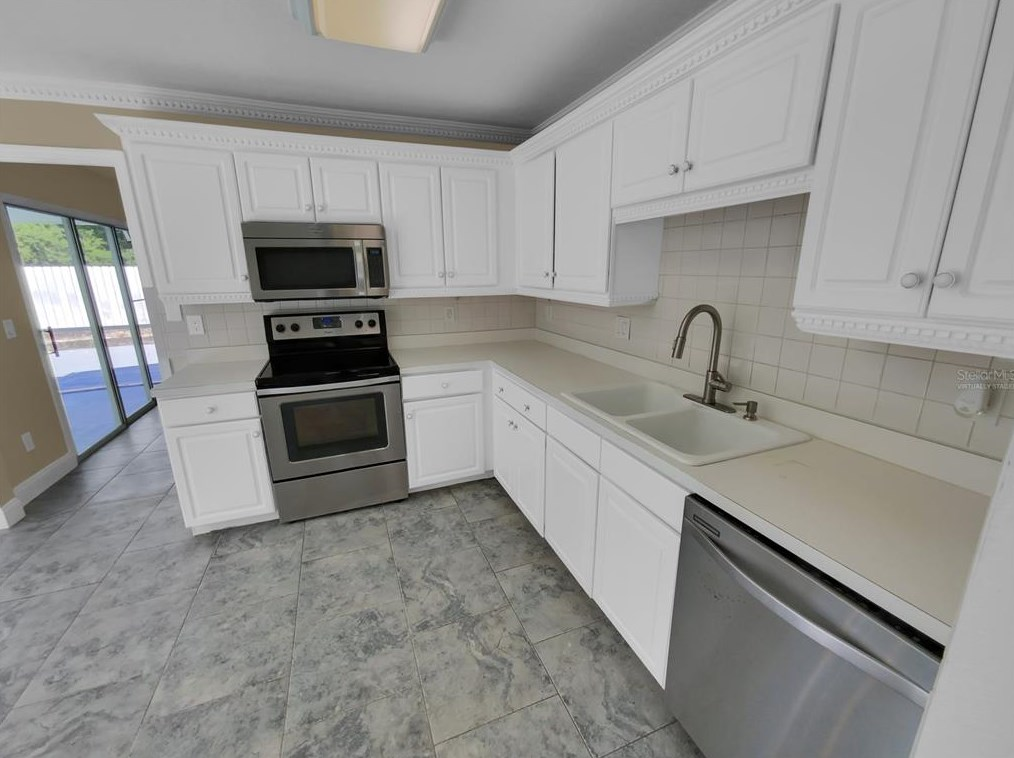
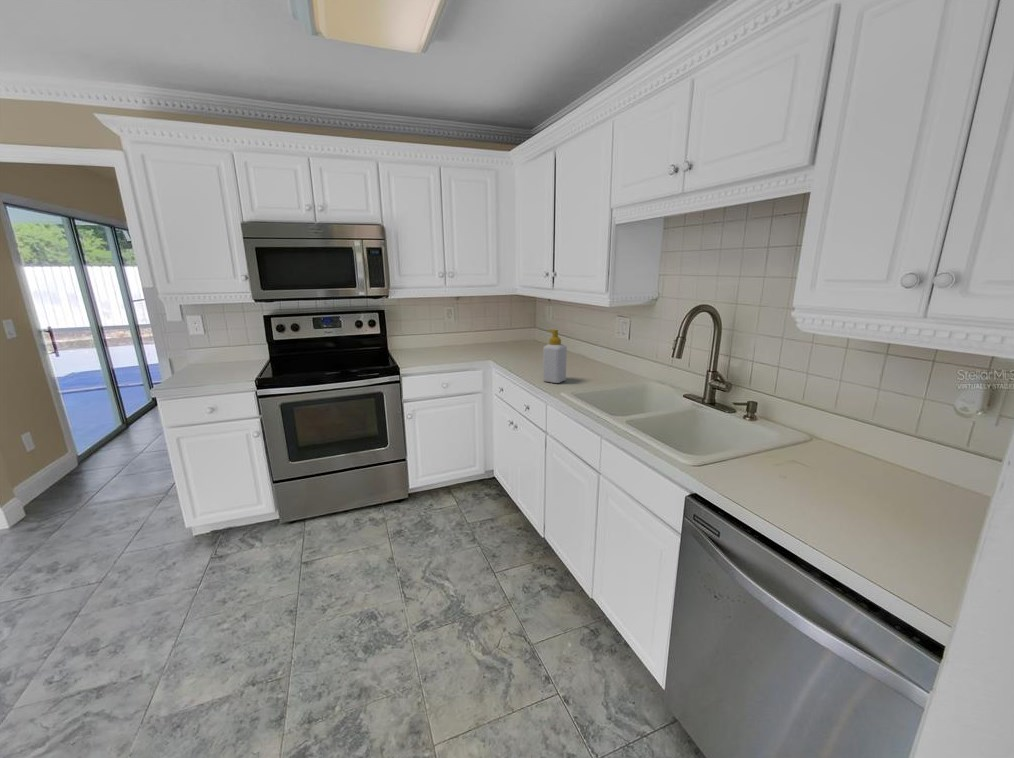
+ soap bottle (554, 355)
